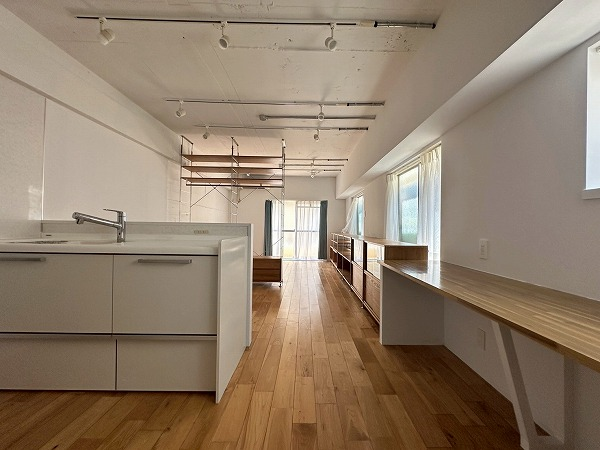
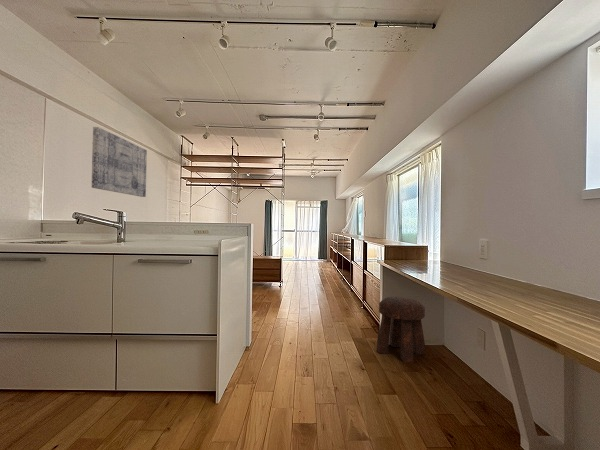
+ stool (401, 325)
+ wall art (122, 166)
